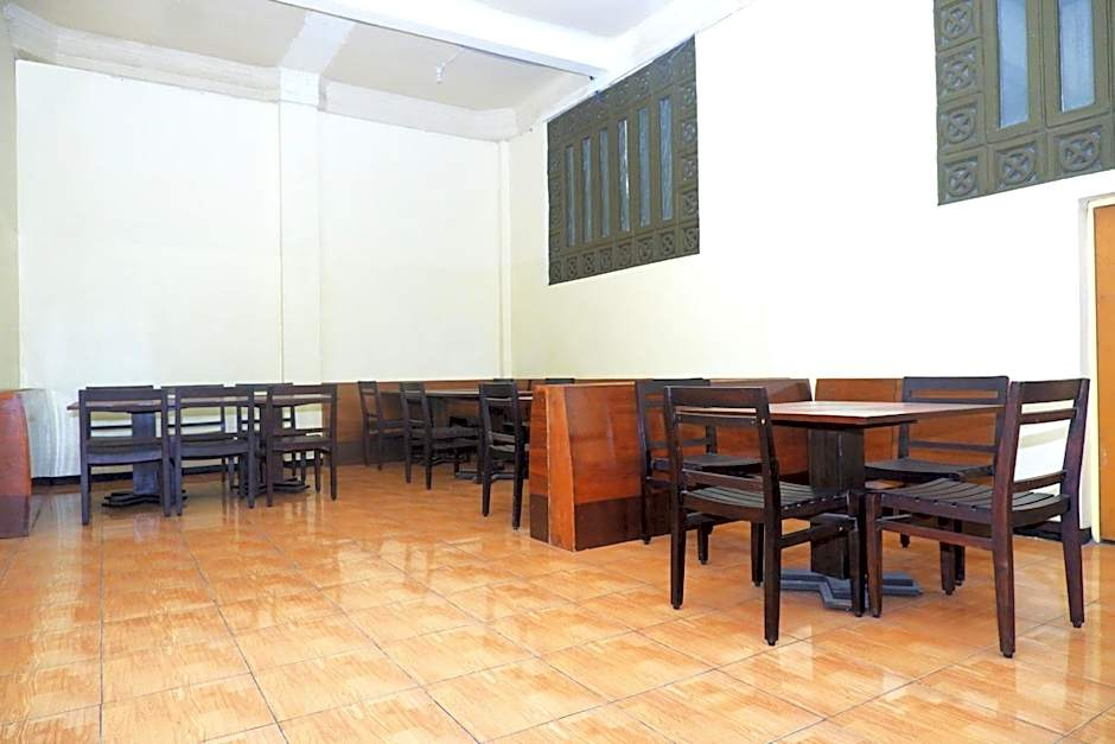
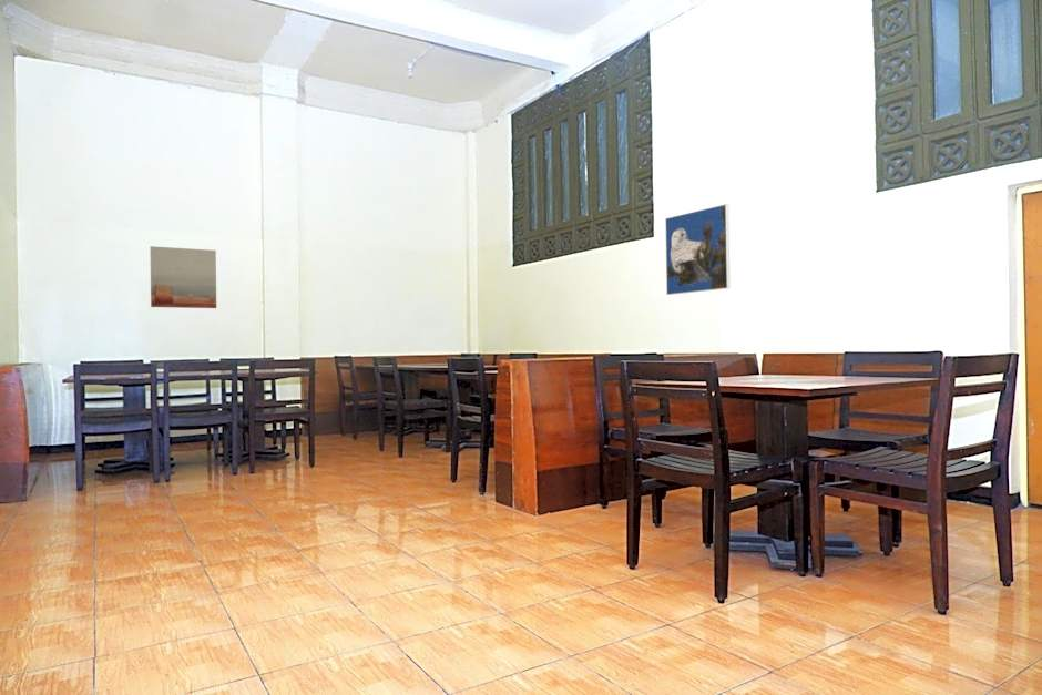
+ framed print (696, 252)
+ wall art (184, 277)
